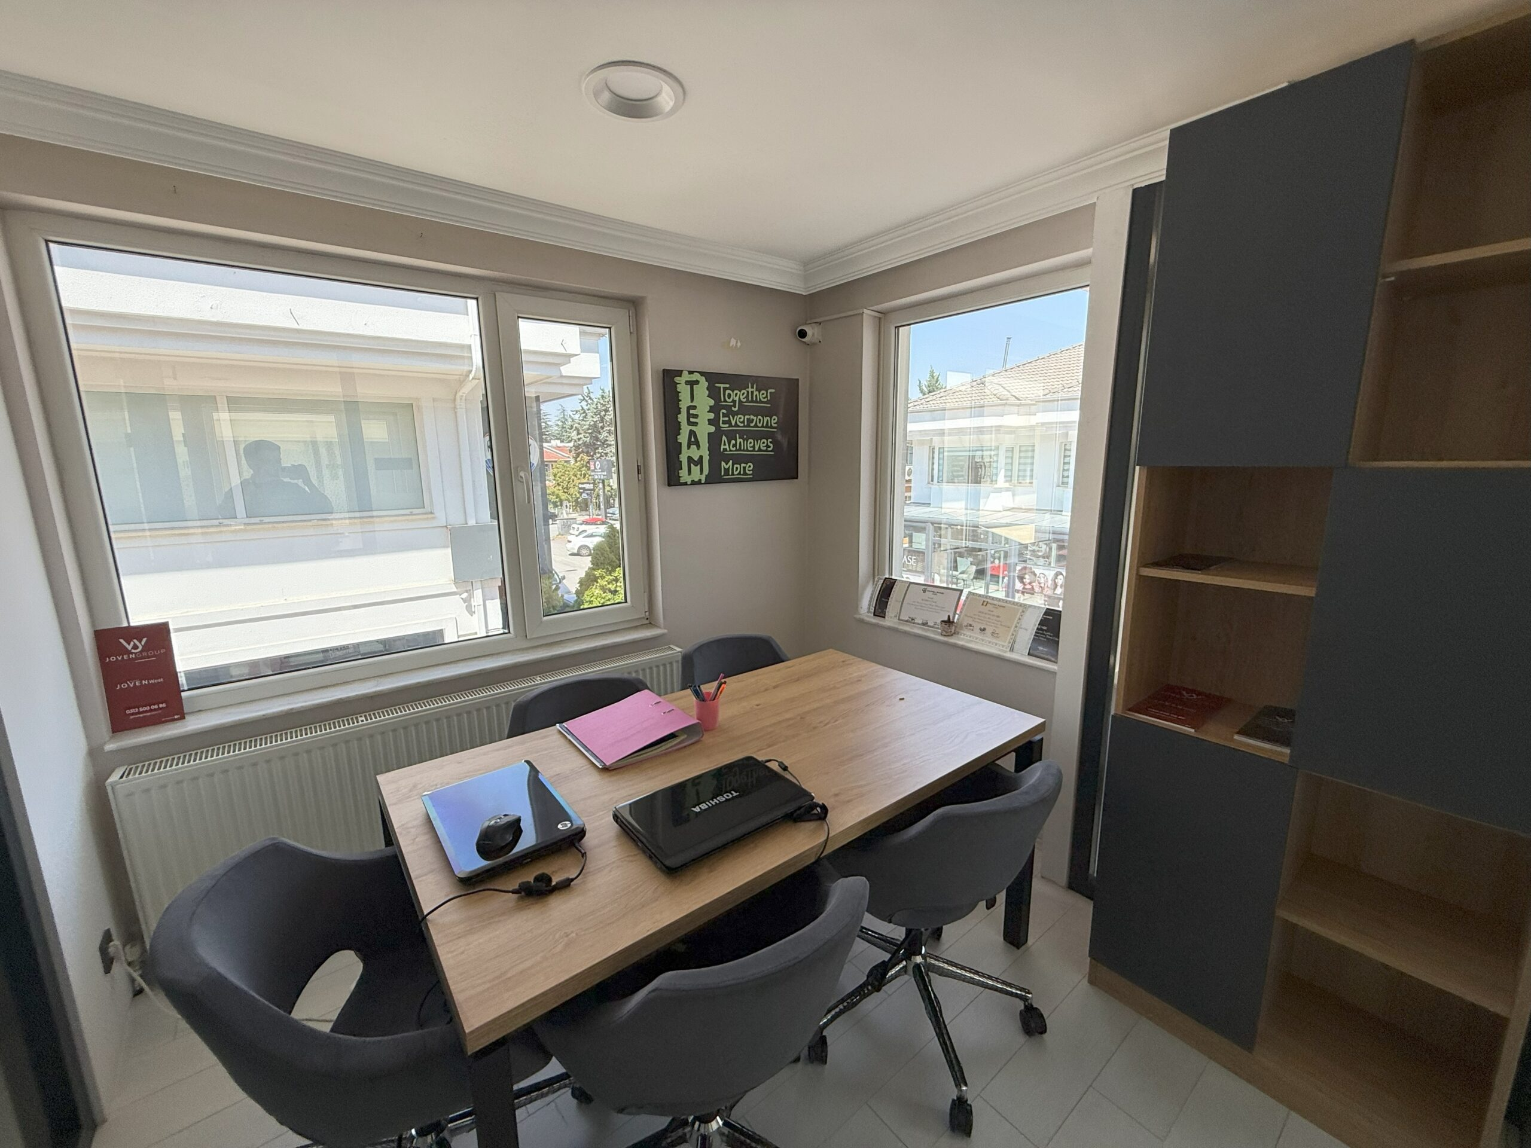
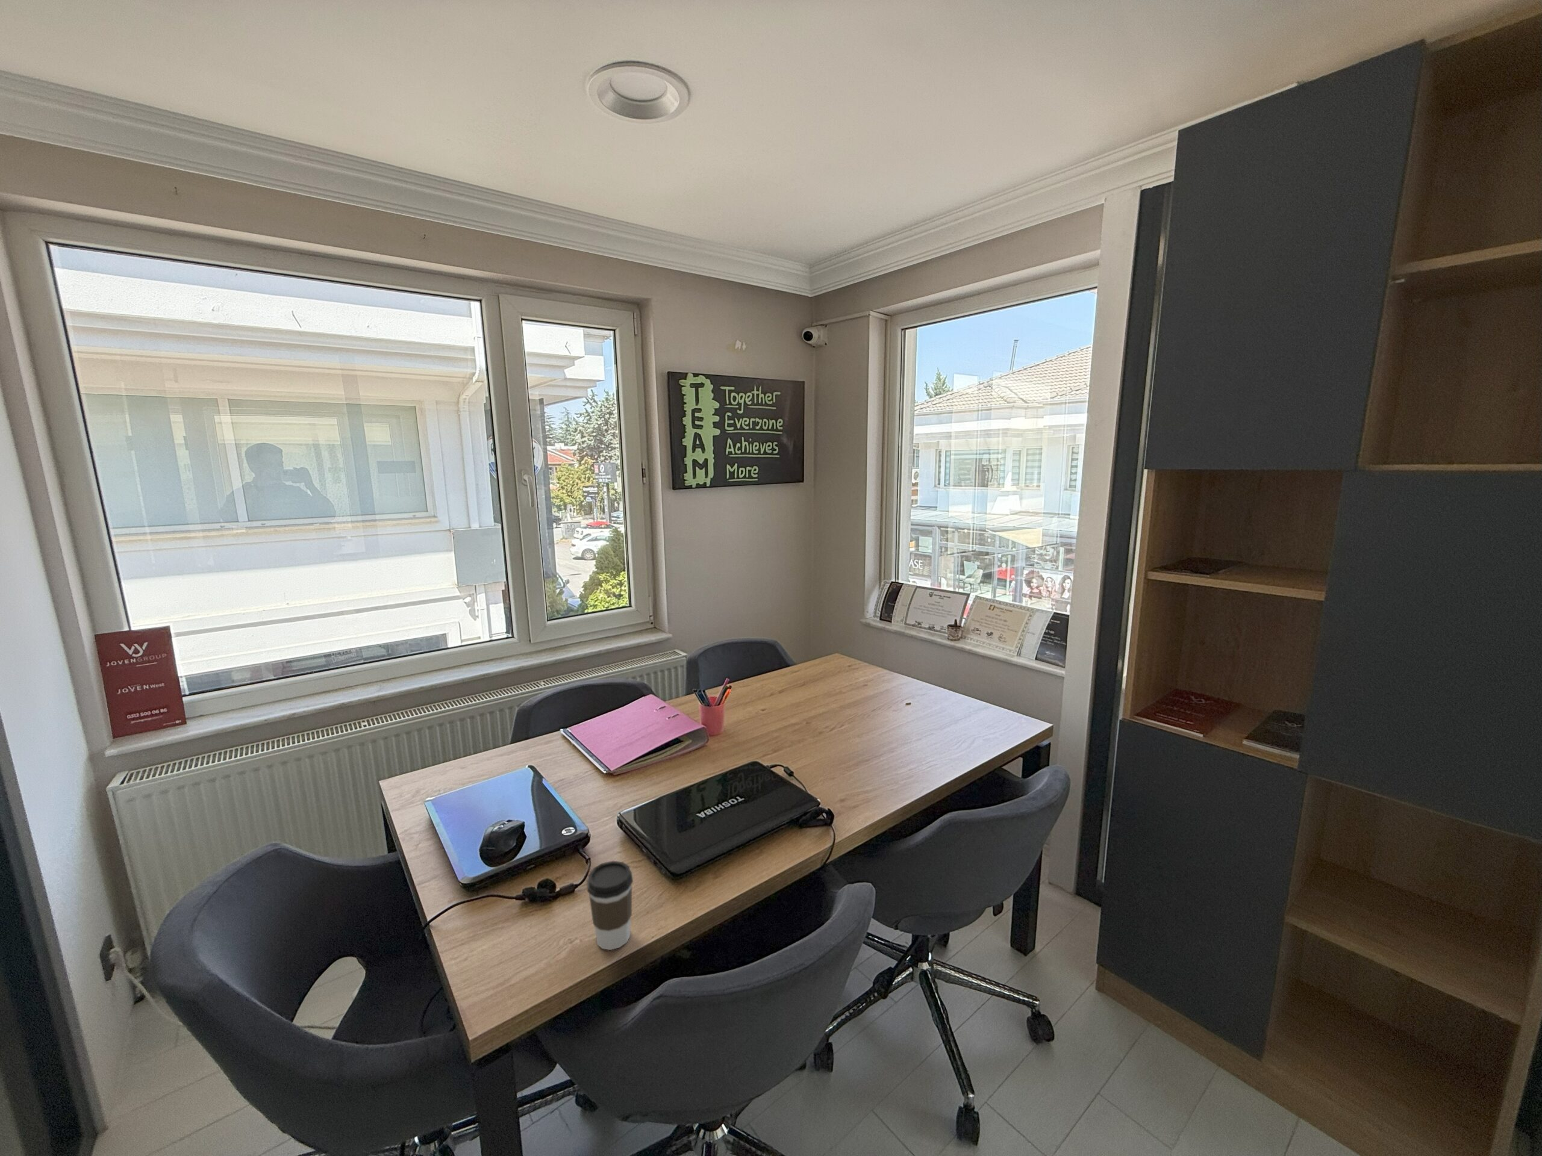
+ coffee cup (612, 906)
